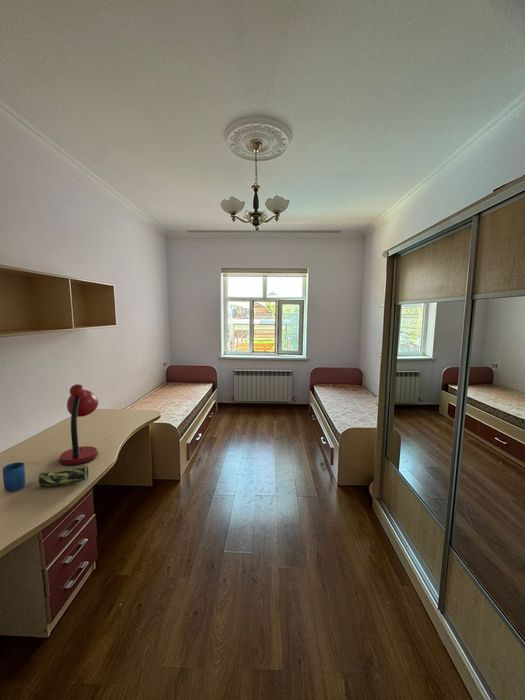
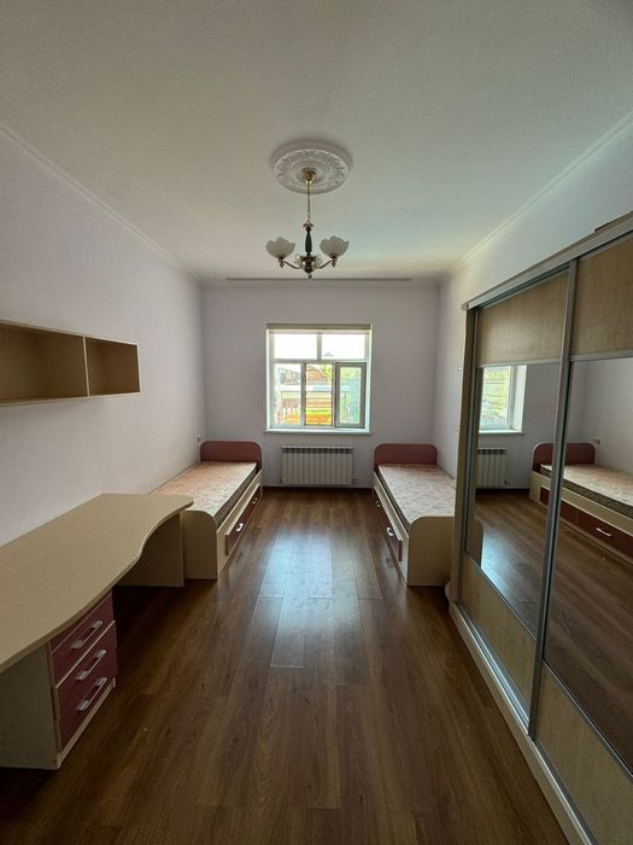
- pencil case (63, 476)
- desk lamp (79, 416)
- mug (15, 475)
